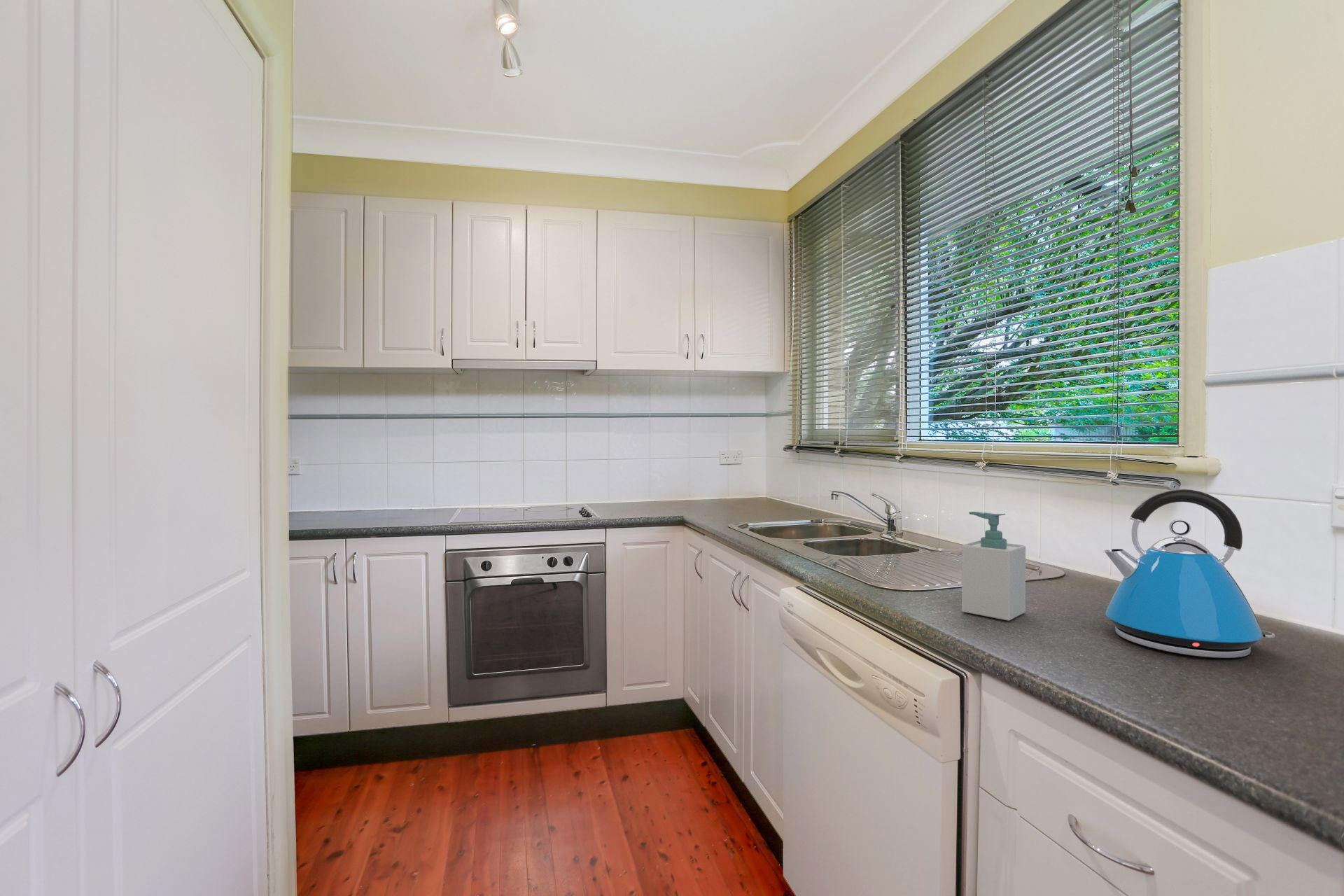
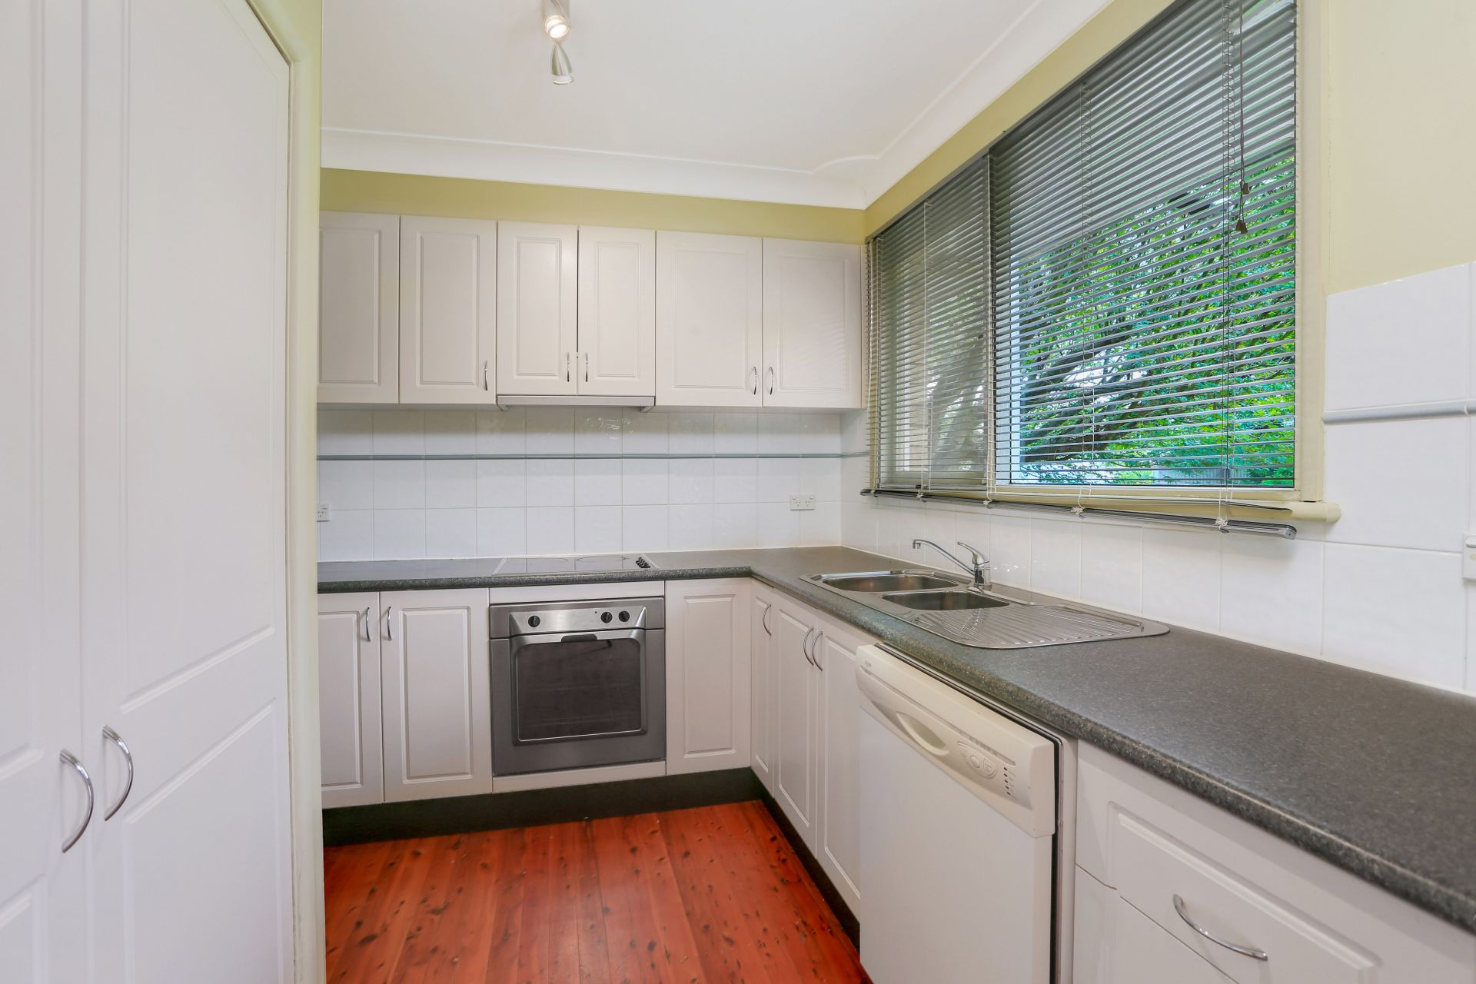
- soap bottle (993, 562)
- kettle (1184, 565)
